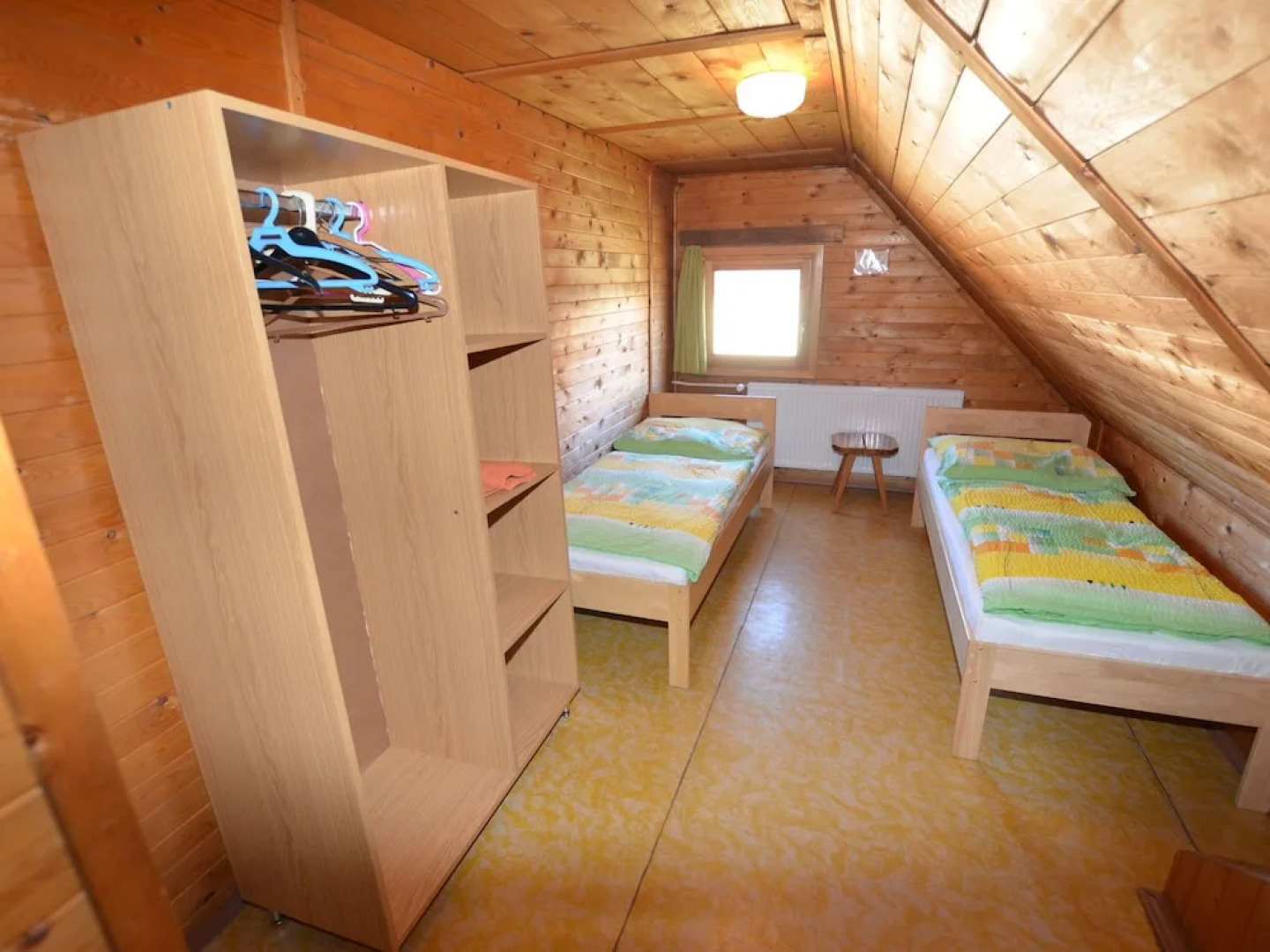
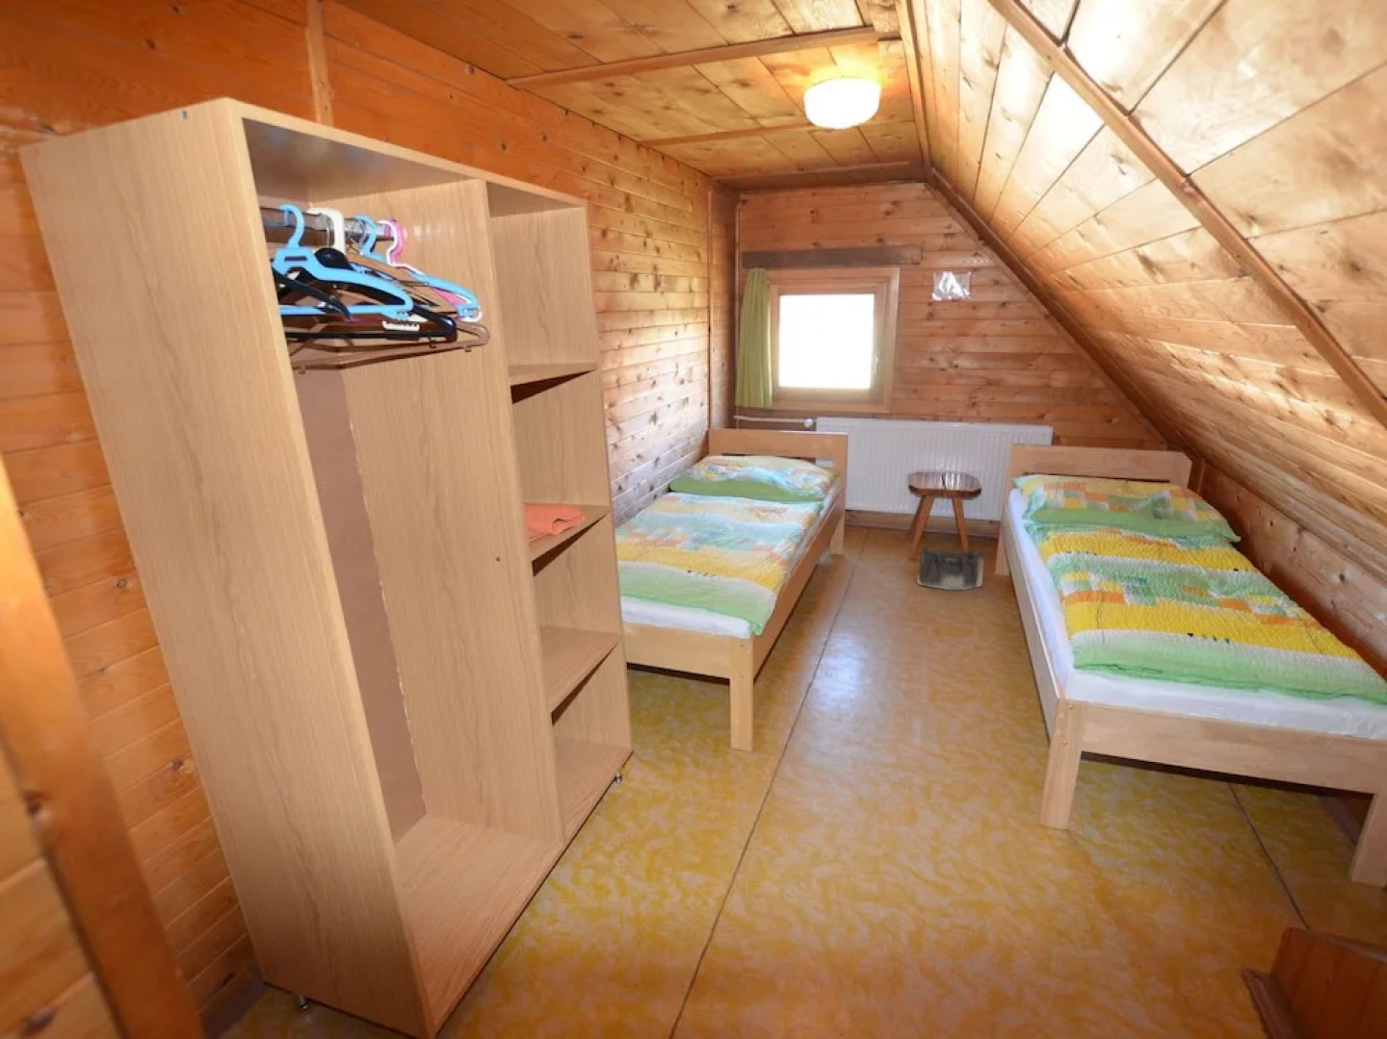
+ saddlebag (950, 565)
